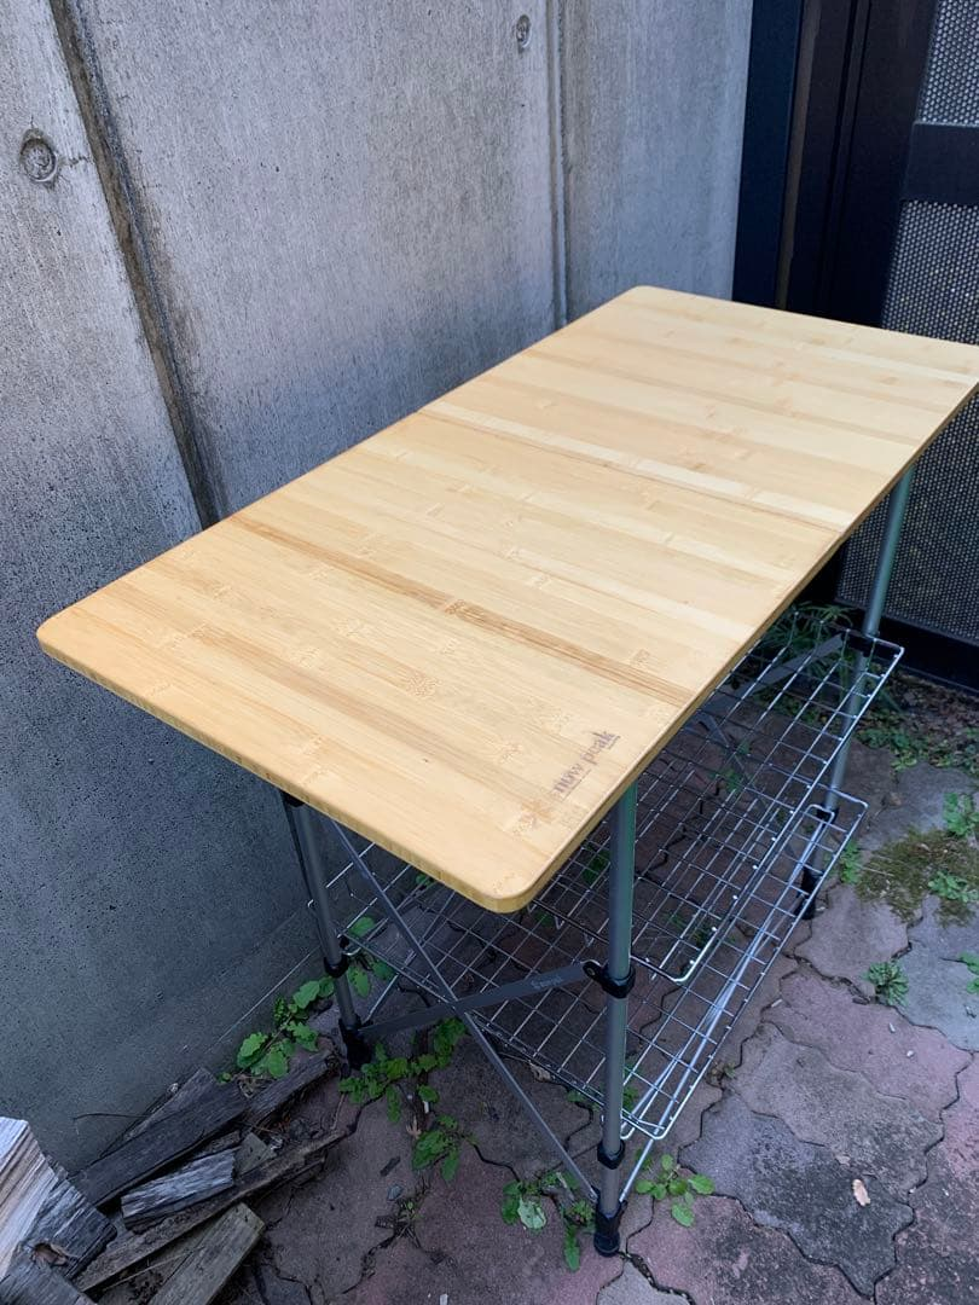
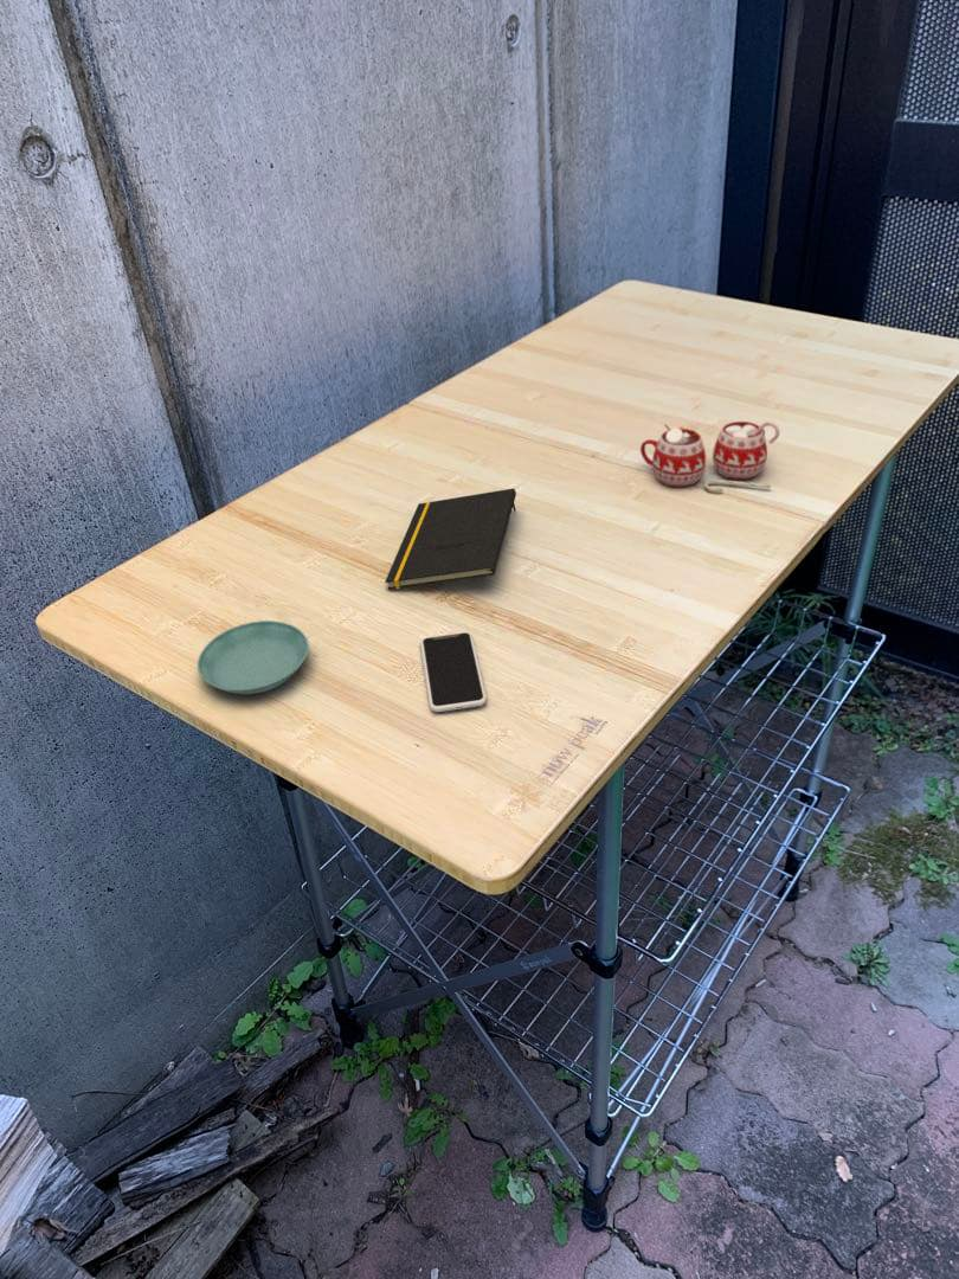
+ smartphone (452, 670)
+ notepad (453, 536)
+ saucer (255, 661)
+ mug (714, 445)
